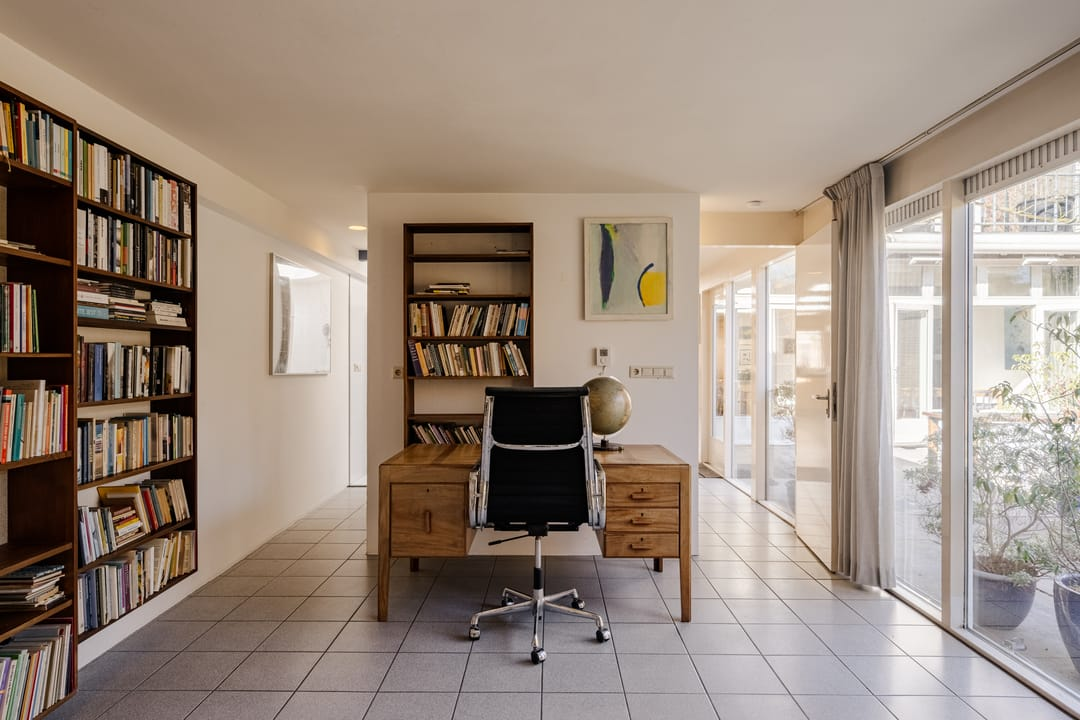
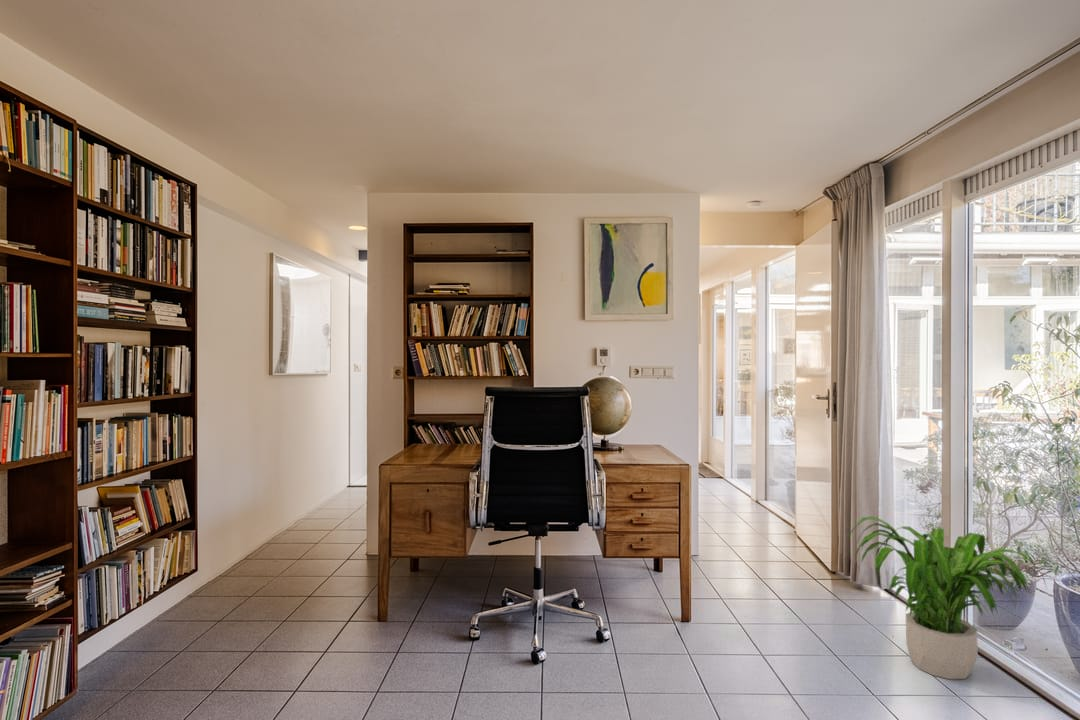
+ potted plant (942, 601)
